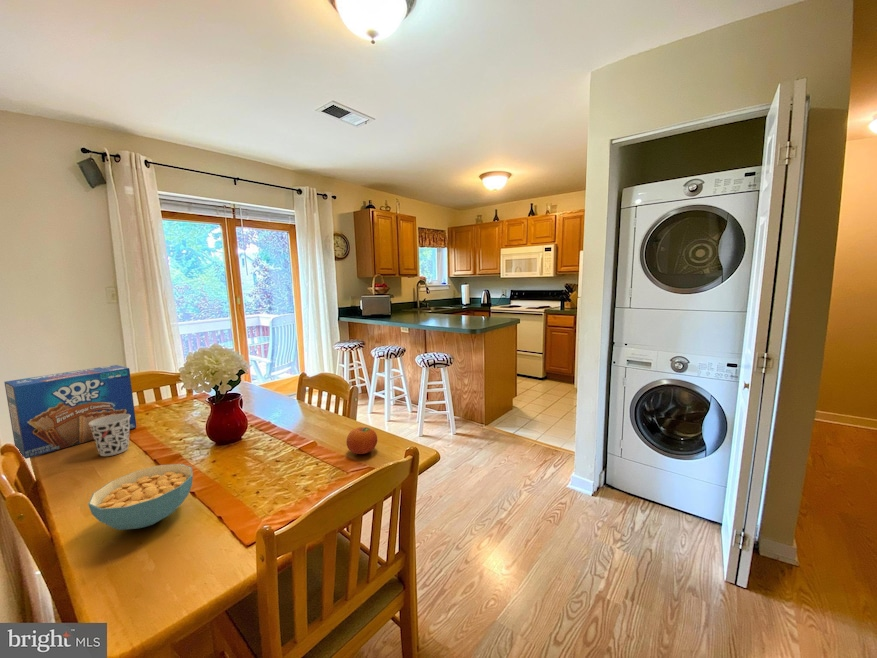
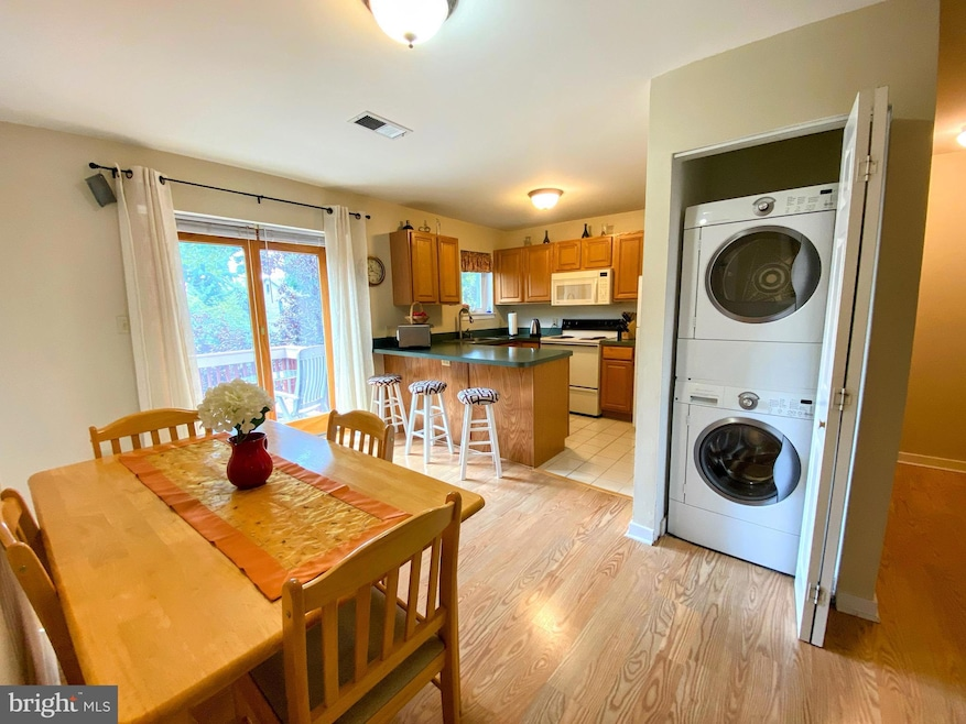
- cup (112, 435)
- toaster pastry box (75, 406)
- fruit (362, 440)
- cereal bowl (147, 502)
